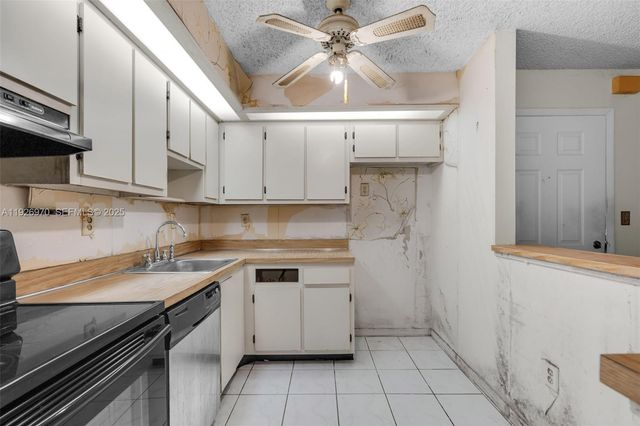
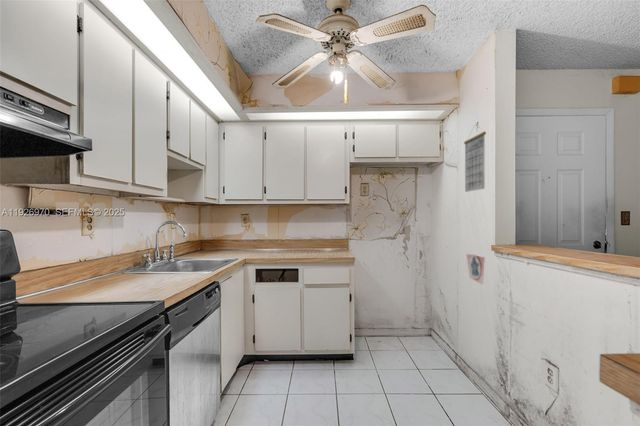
+ calendar (474, 157)
+ animal cookie (473, 268)
